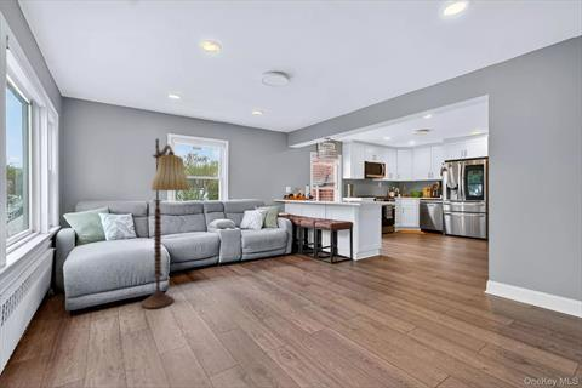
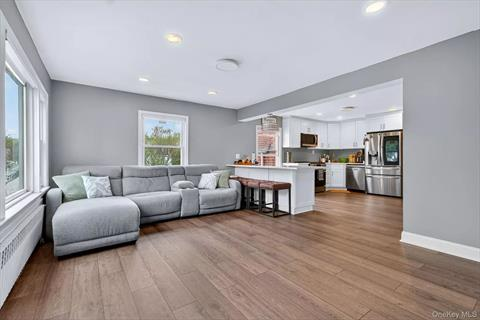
- floor lamp (160, 223)
